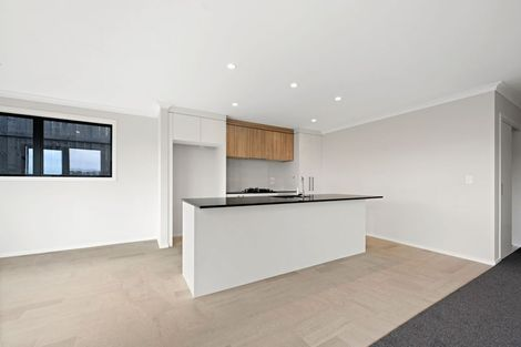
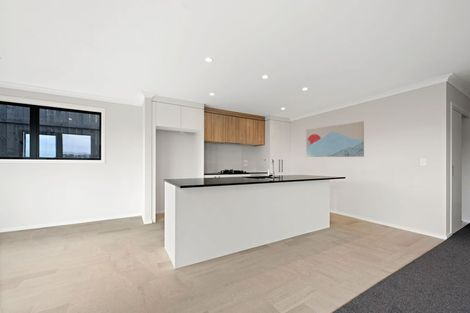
+ wall art (331, 141)
